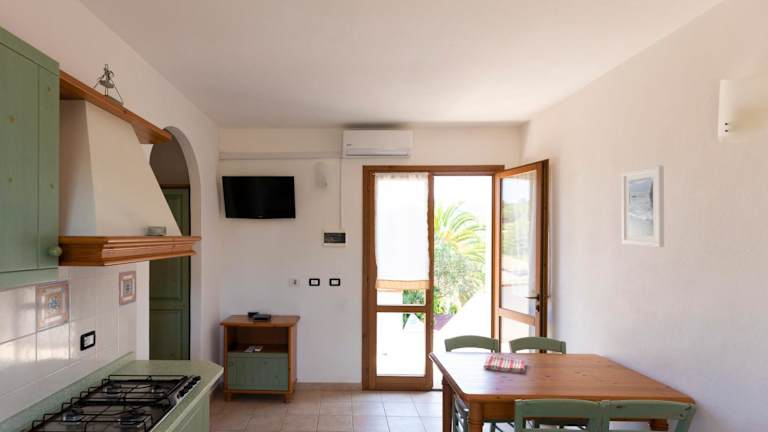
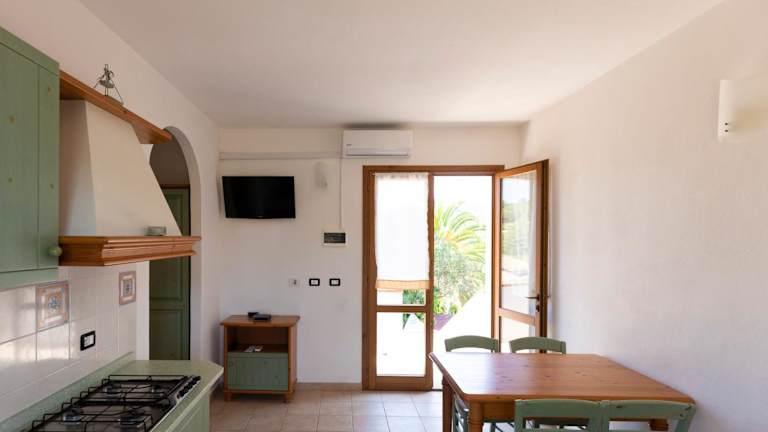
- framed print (641, 207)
- dish towel (504, 363)
